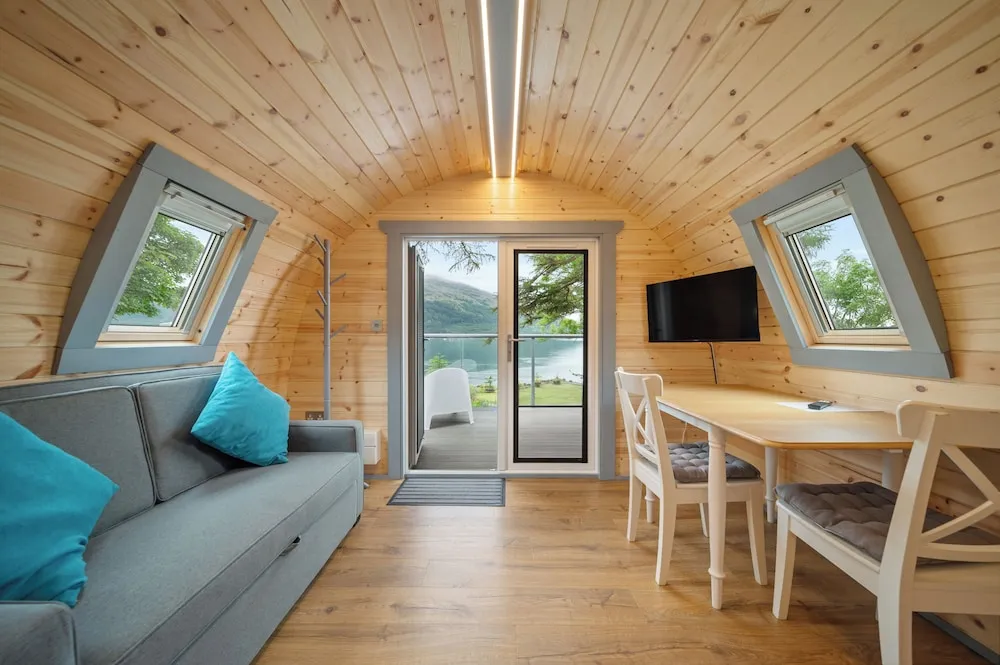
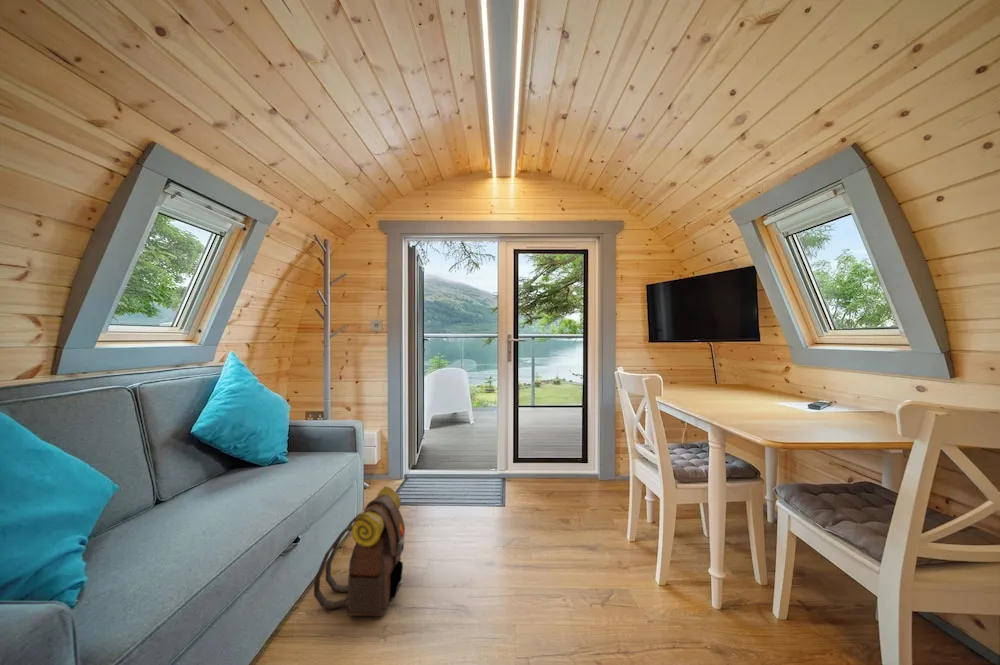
+ backpack (363, 547)
